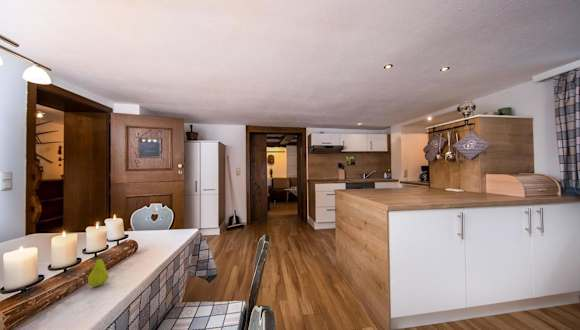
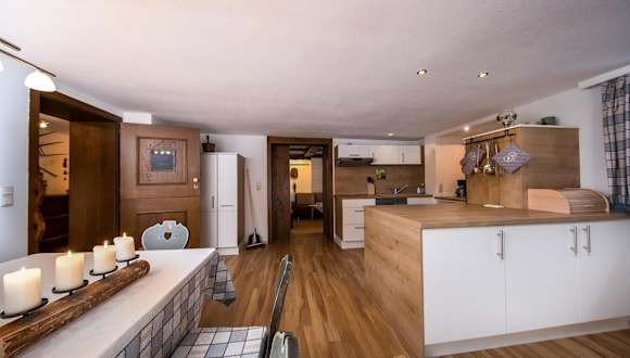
- fruit (98, 269)
